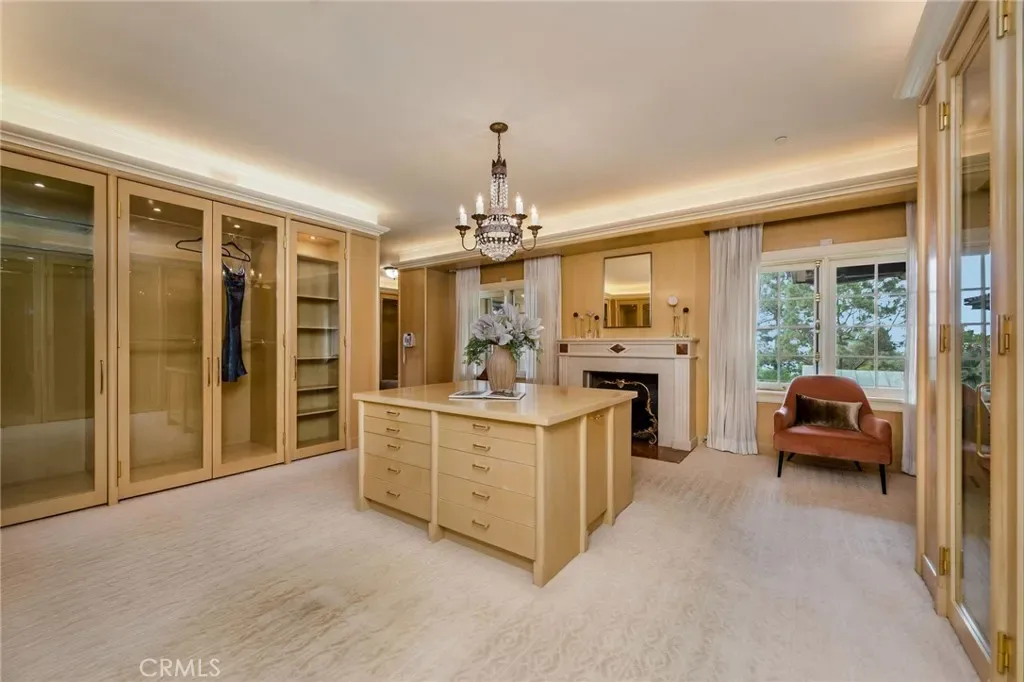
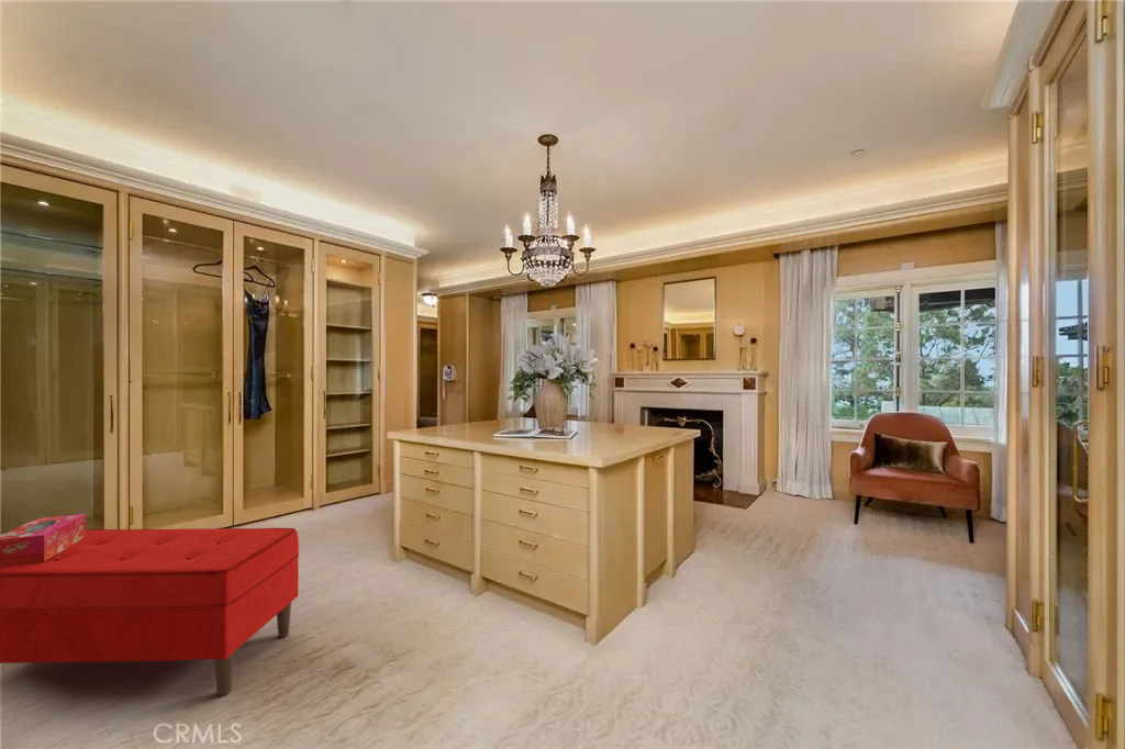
+ tissue box (41, 538)
+ bench (144, 604)
